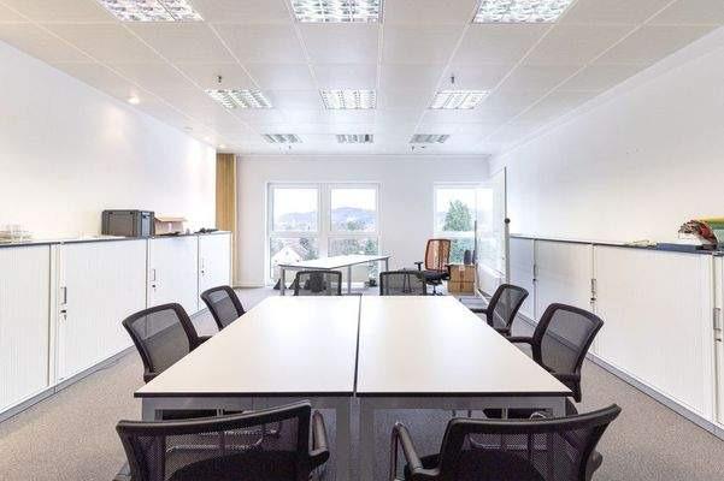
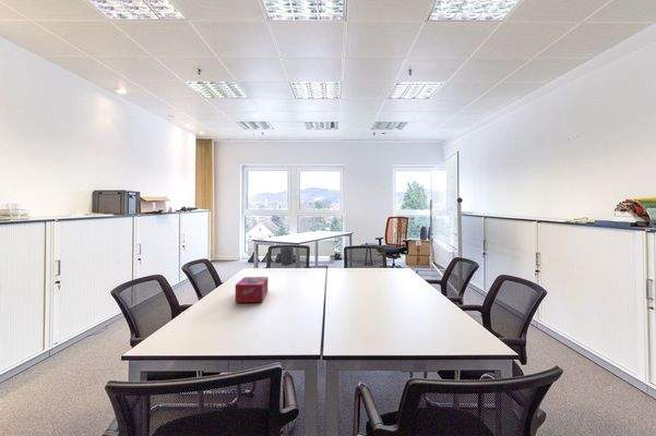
+ tissue box (252, 288)
